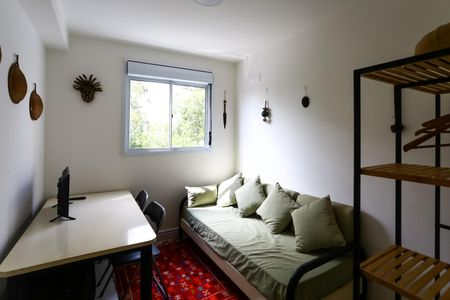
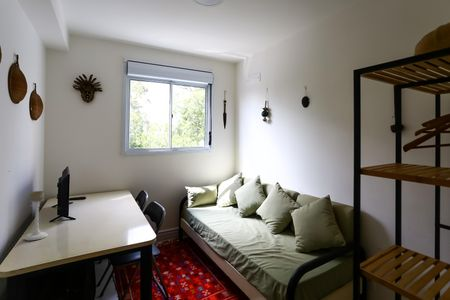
+ candle holder (36, 214)
